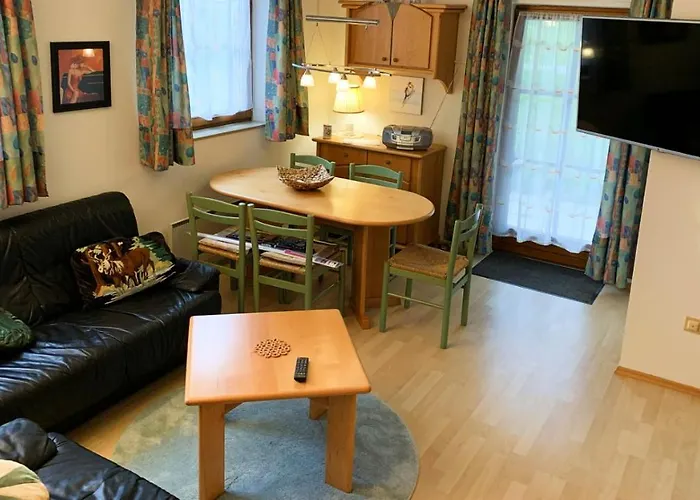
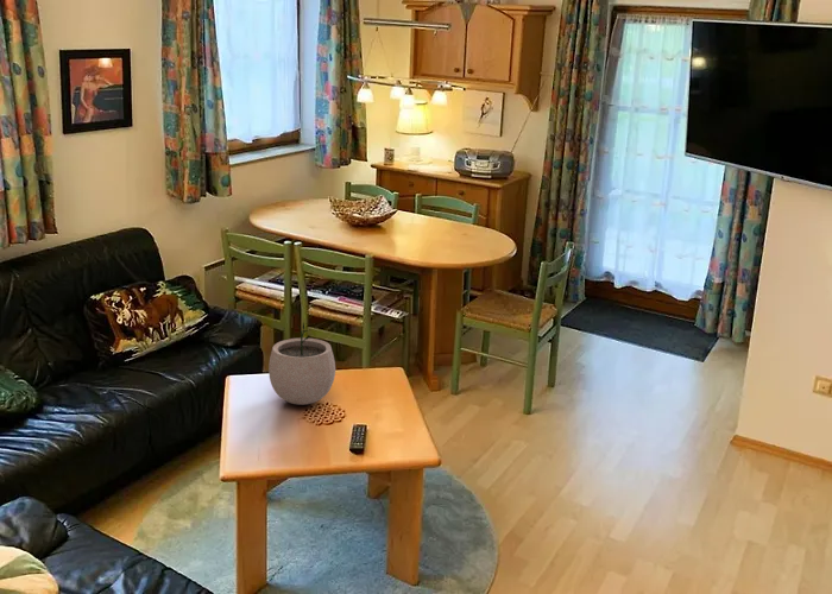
+ plant pot (302, 362)
